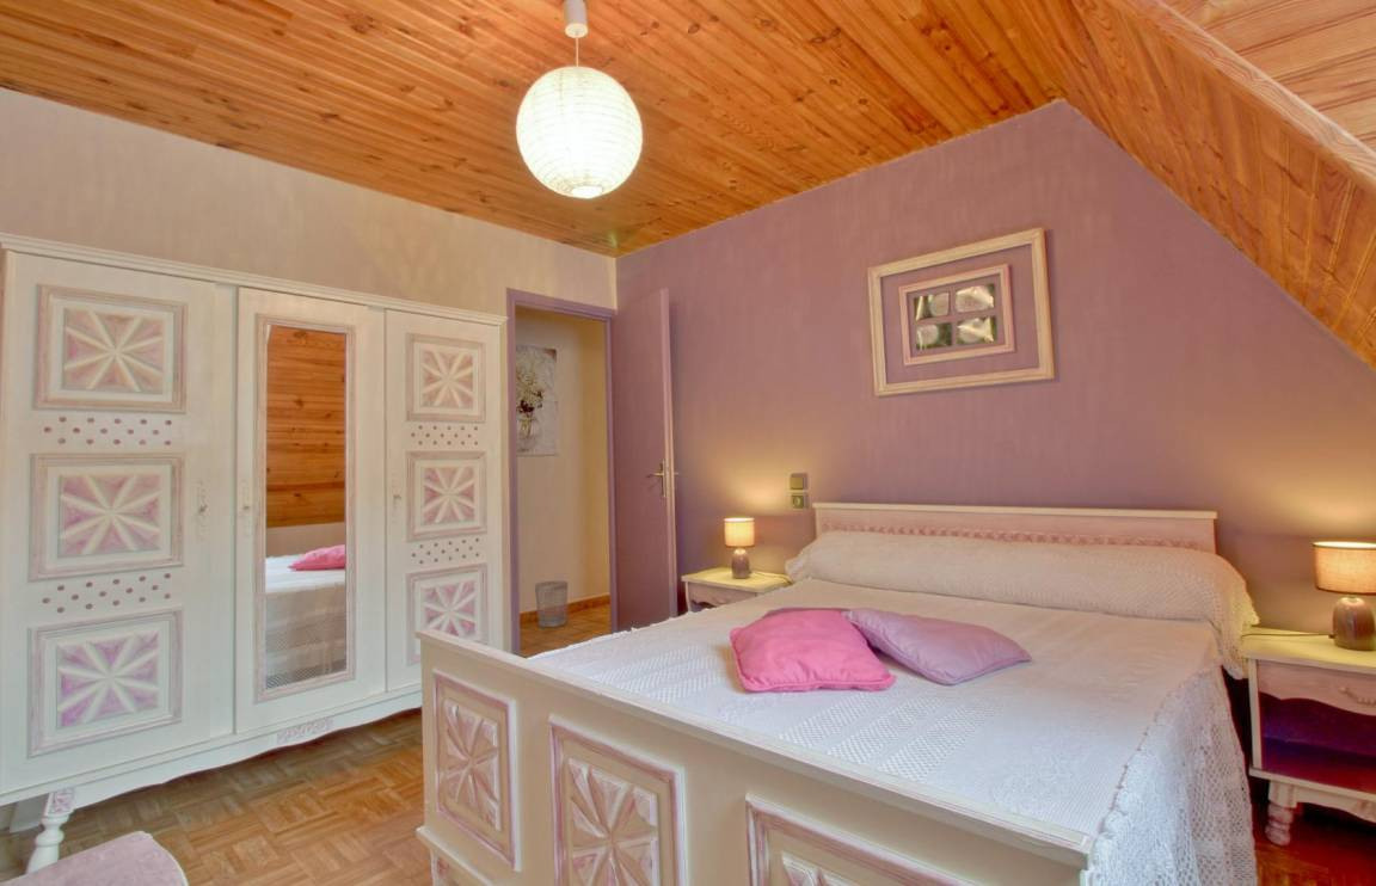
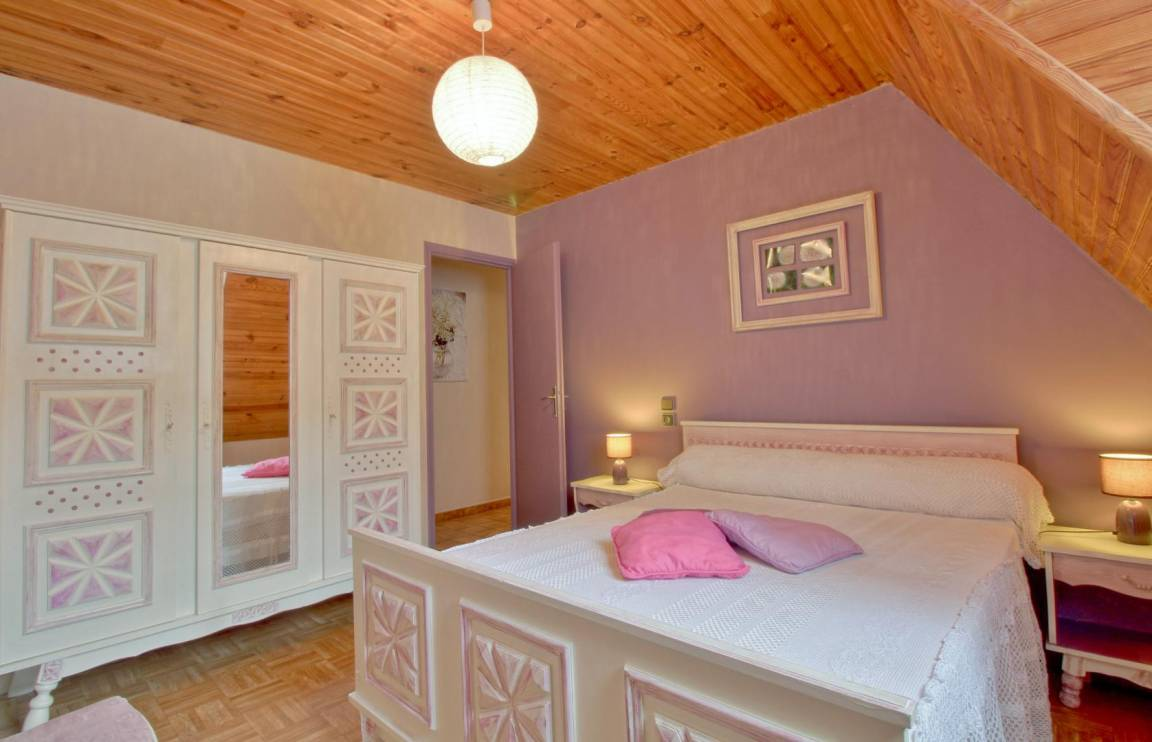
- wastebasket (552, 603)
